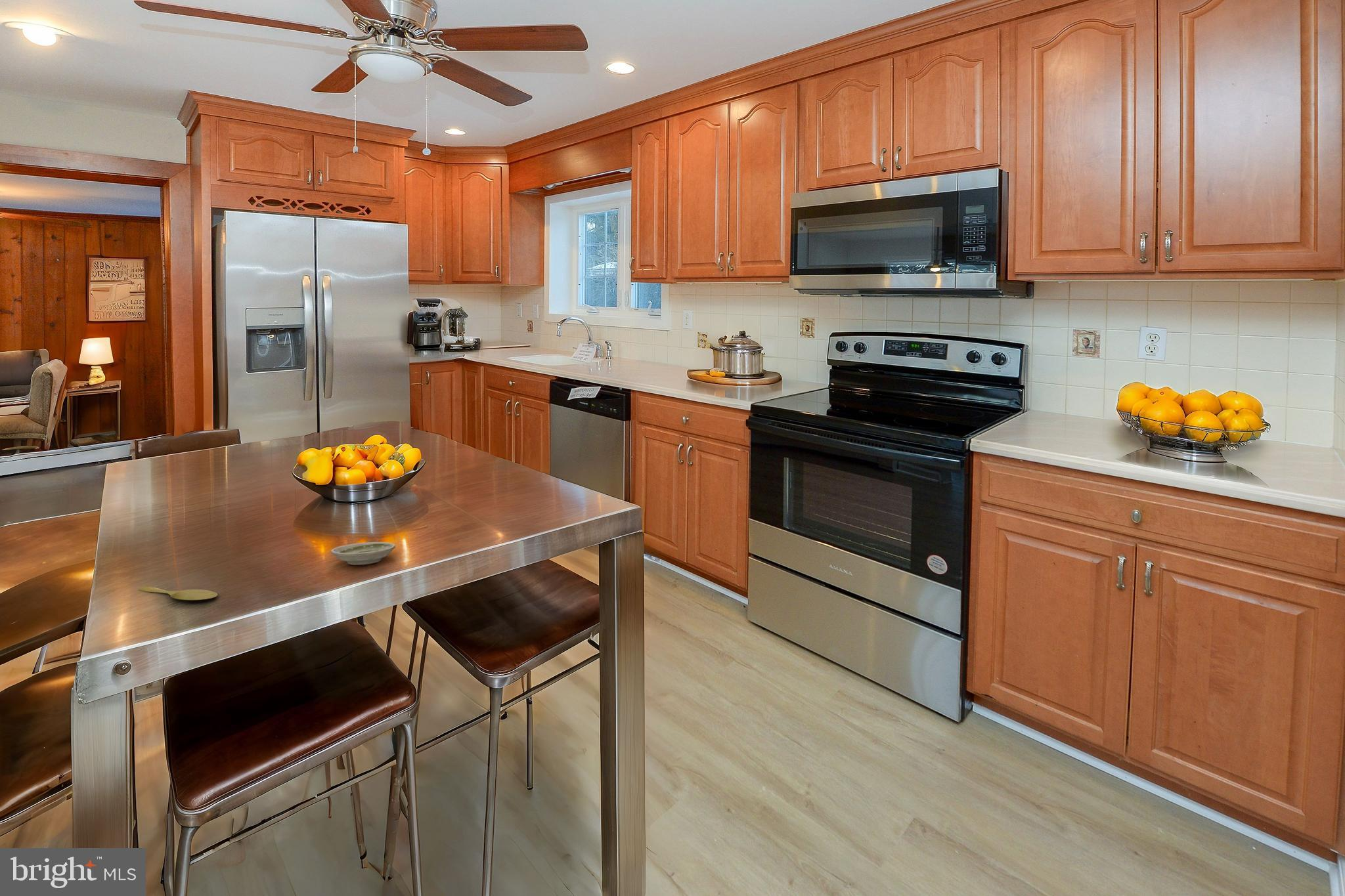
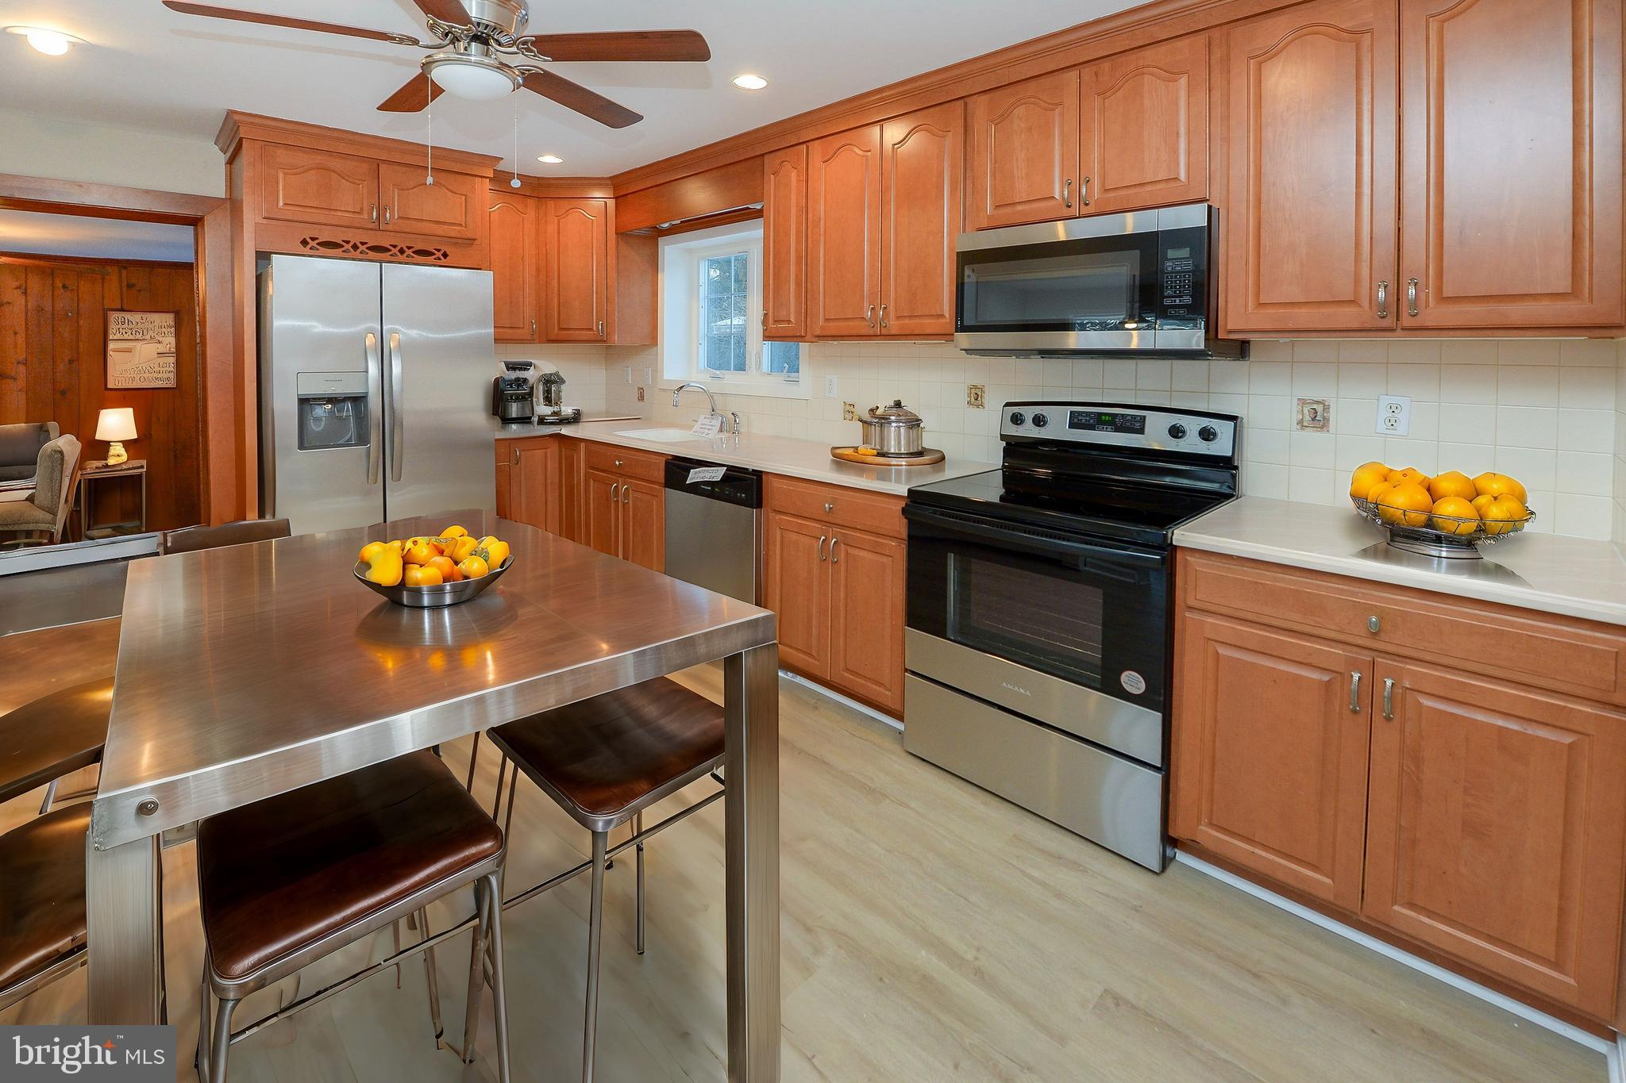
- spoon (175, 591)
- saucer (364, 554)
